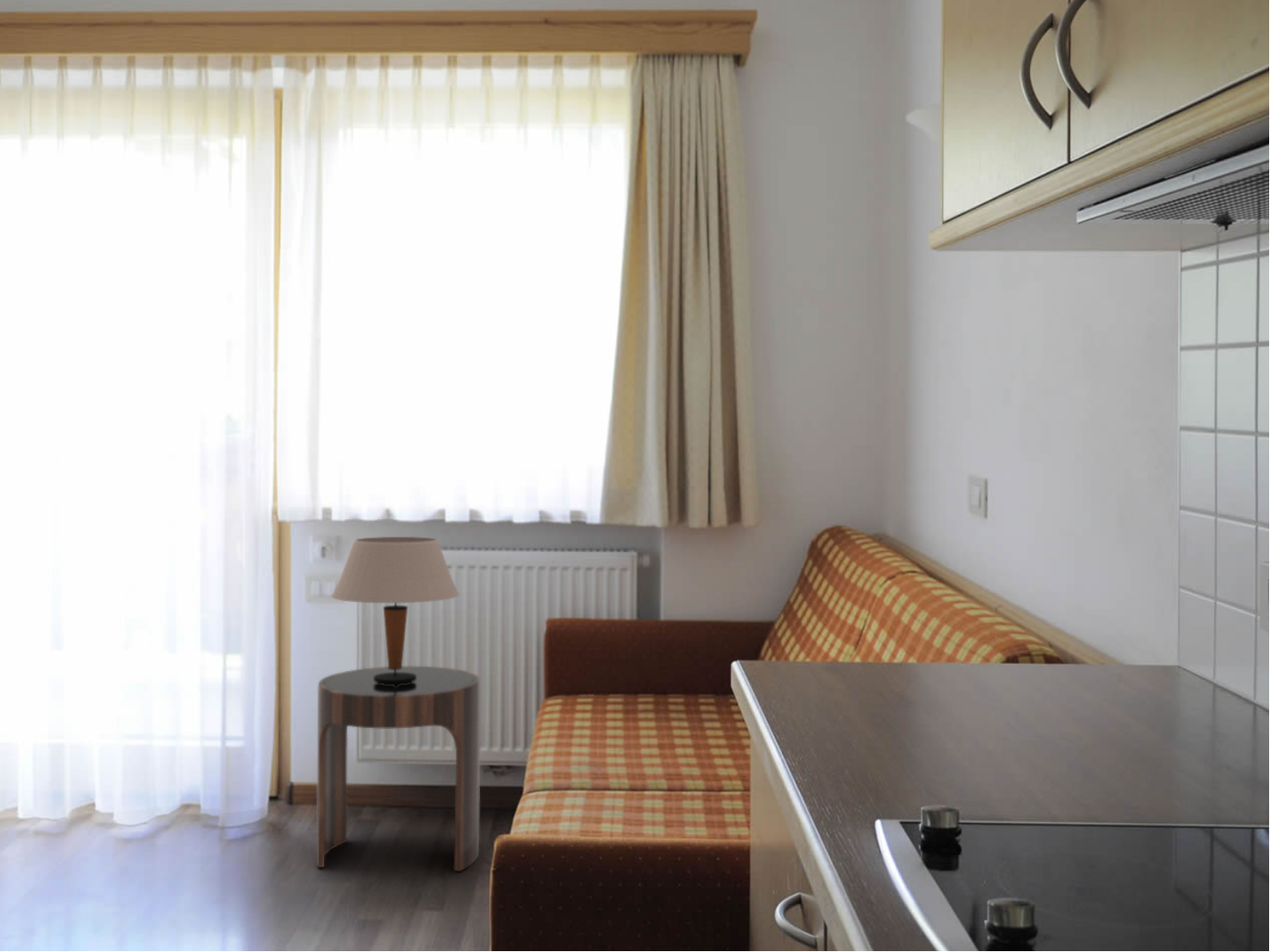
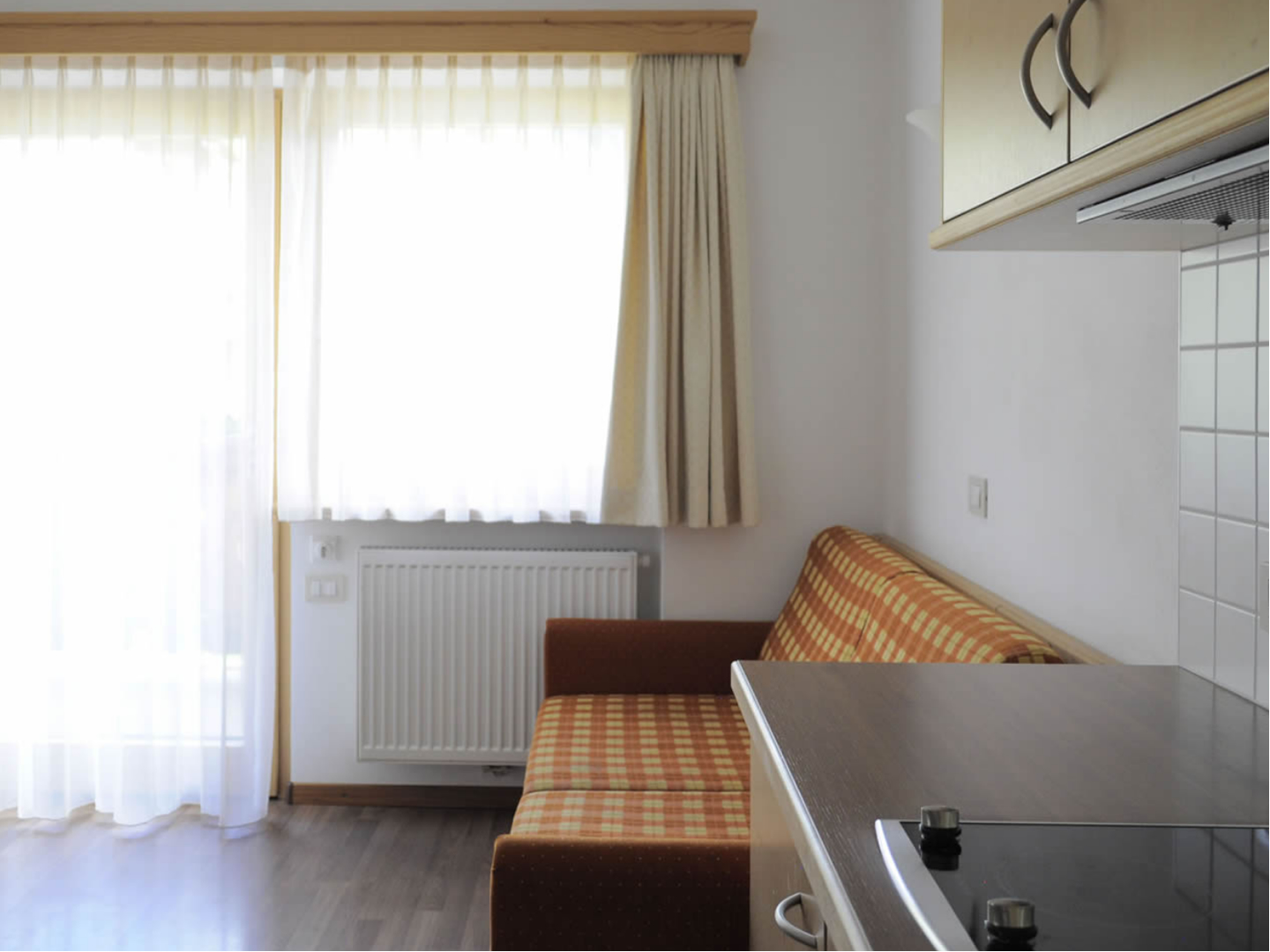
- side table (399, 727)
- table lamp (395, 610)
